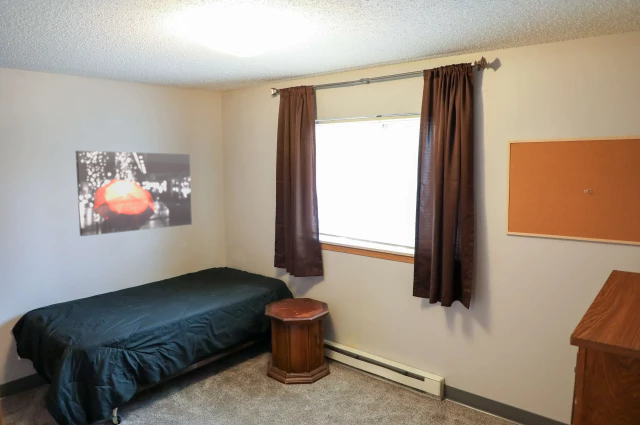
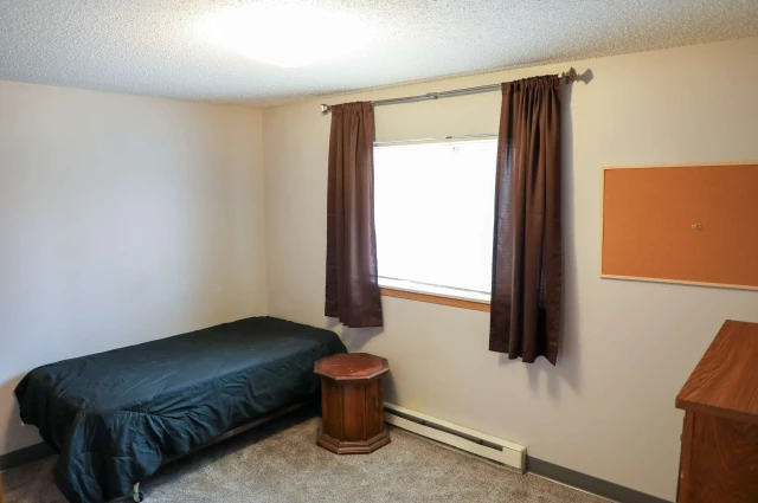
- wall art (139, 191)
